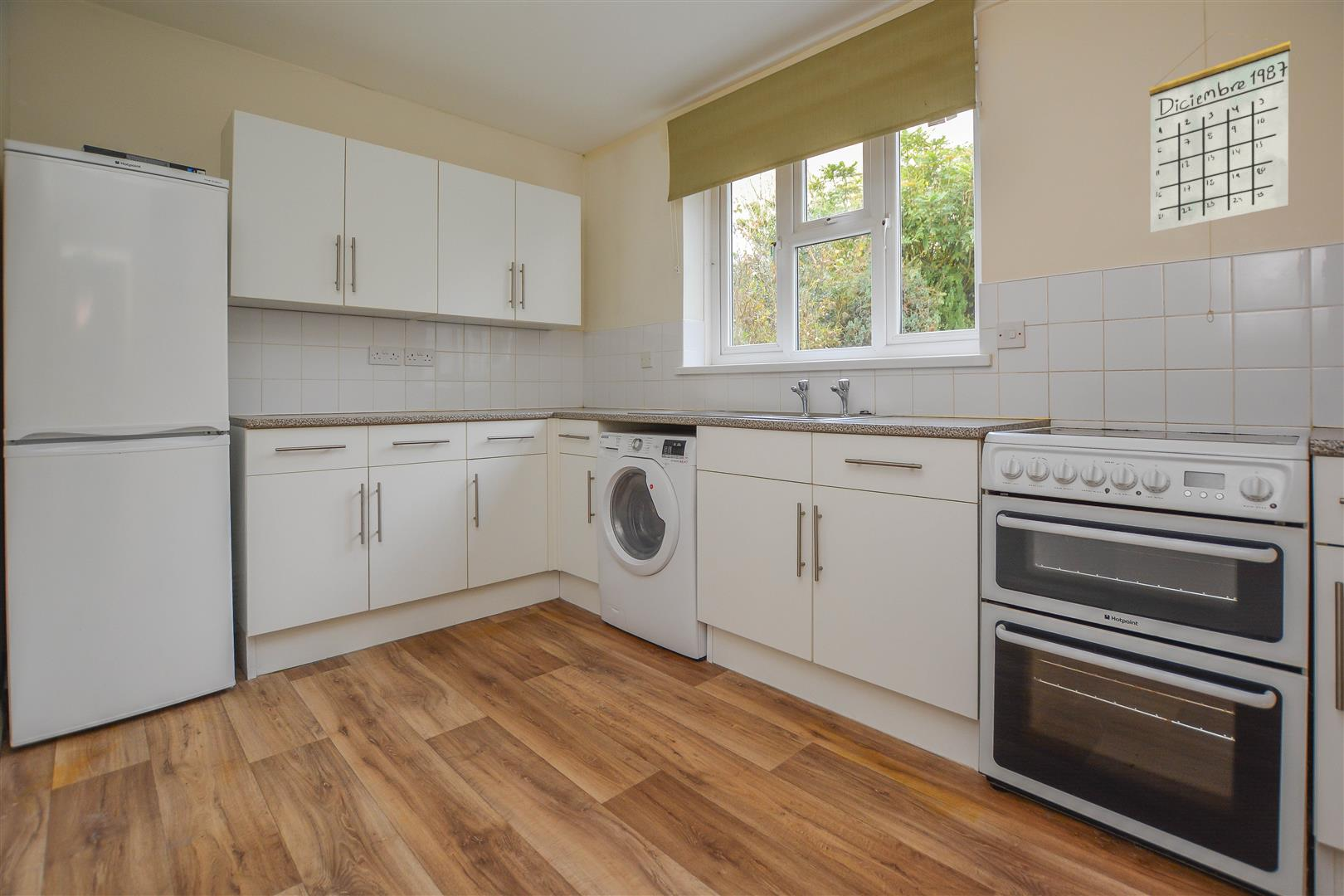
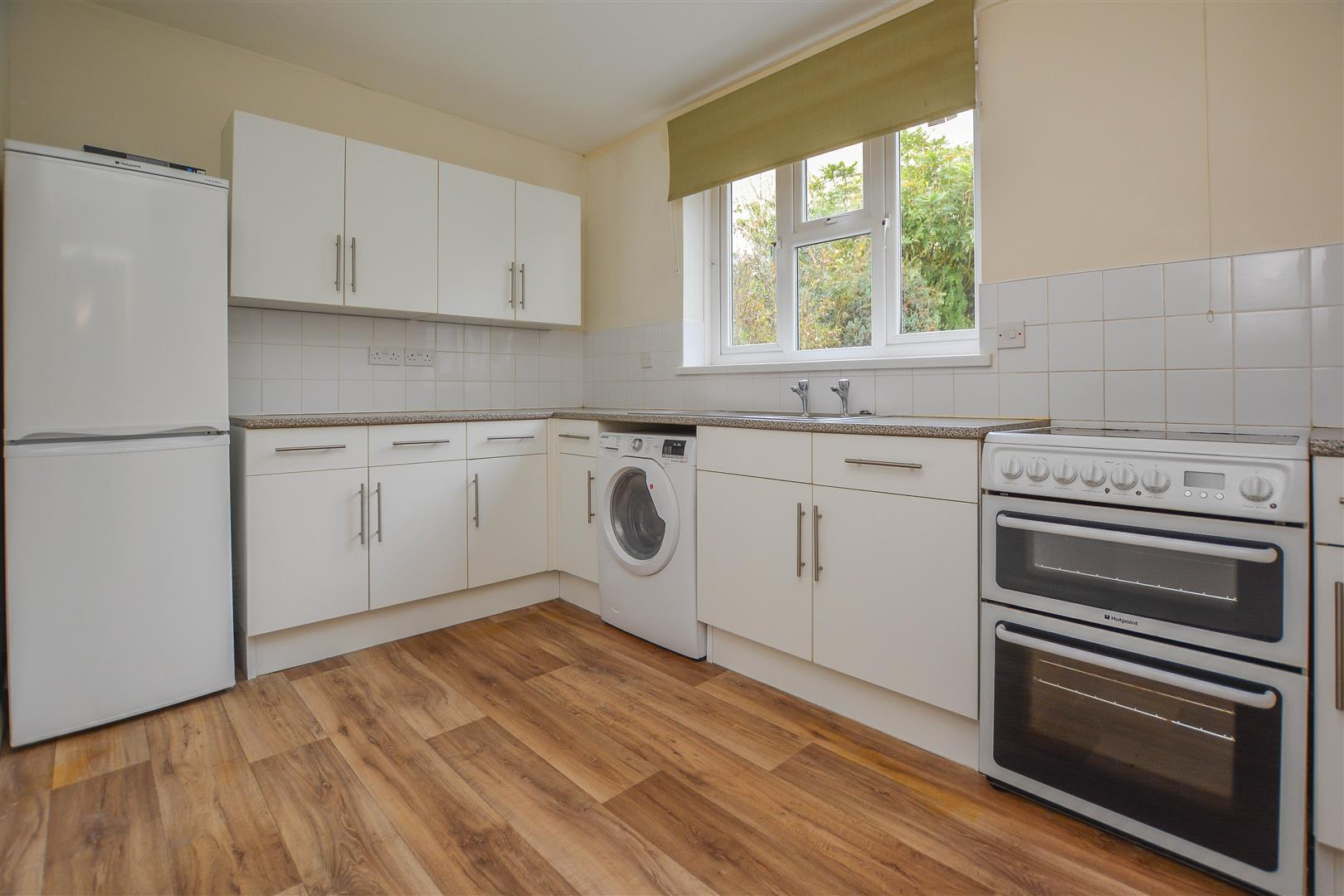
- calendar (1215, 124)
